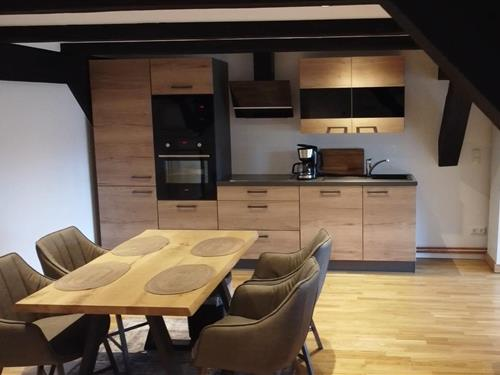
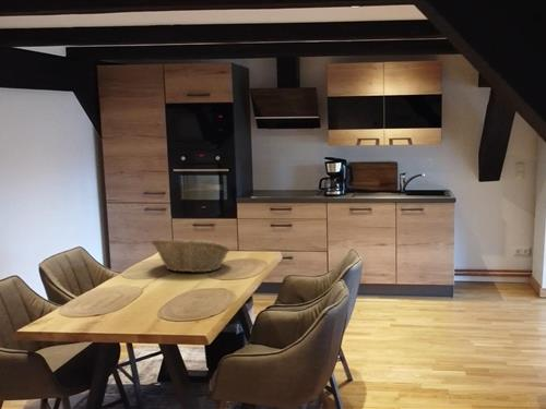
+ fruit basket (190, 252)
